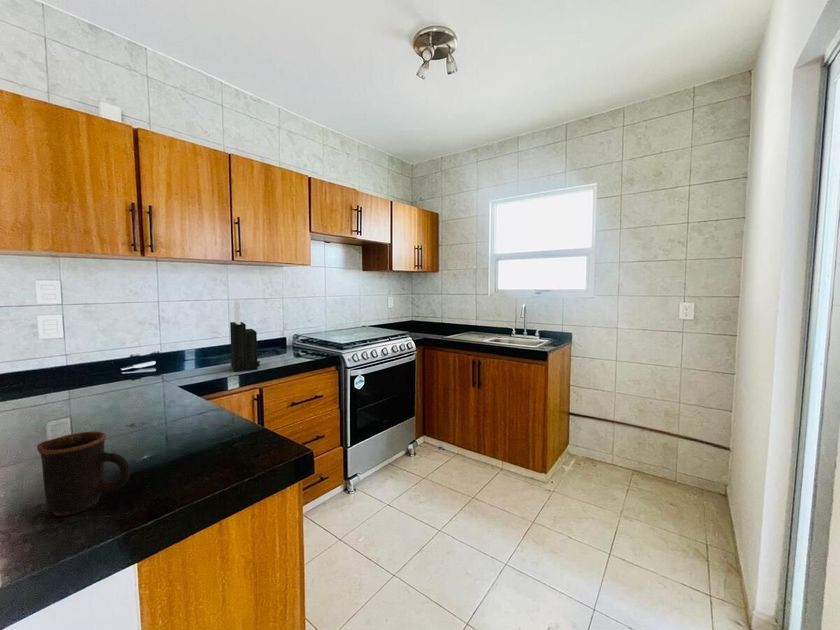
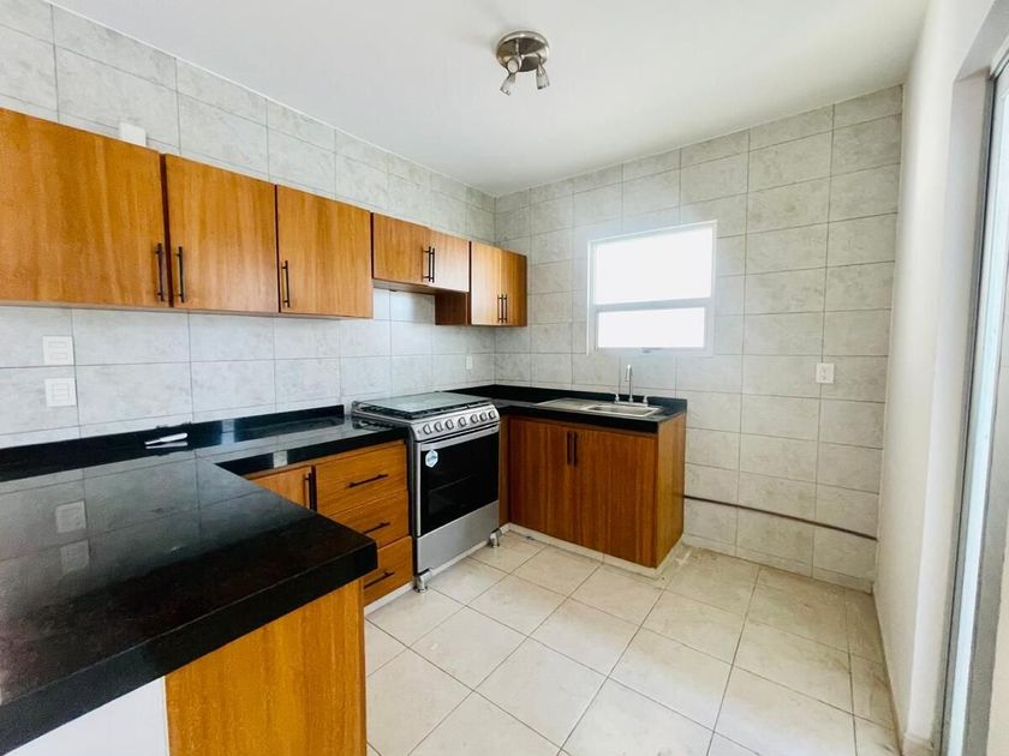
- knife block (245, 333)
- mug (86, 472)
